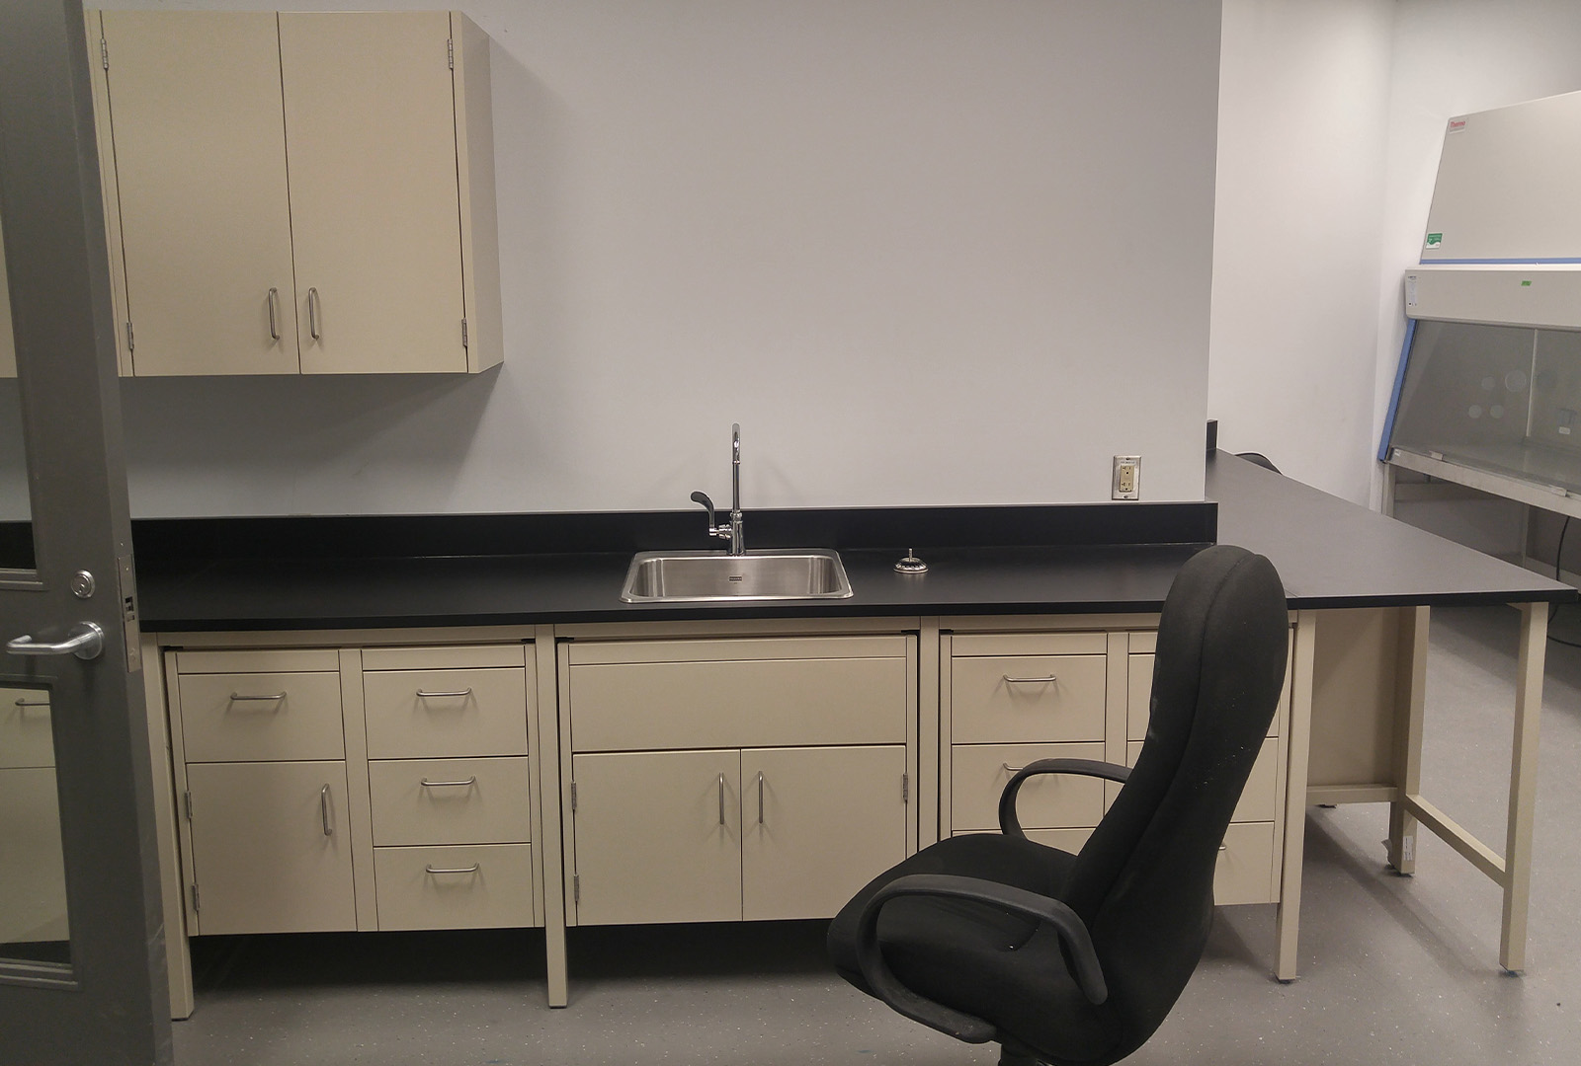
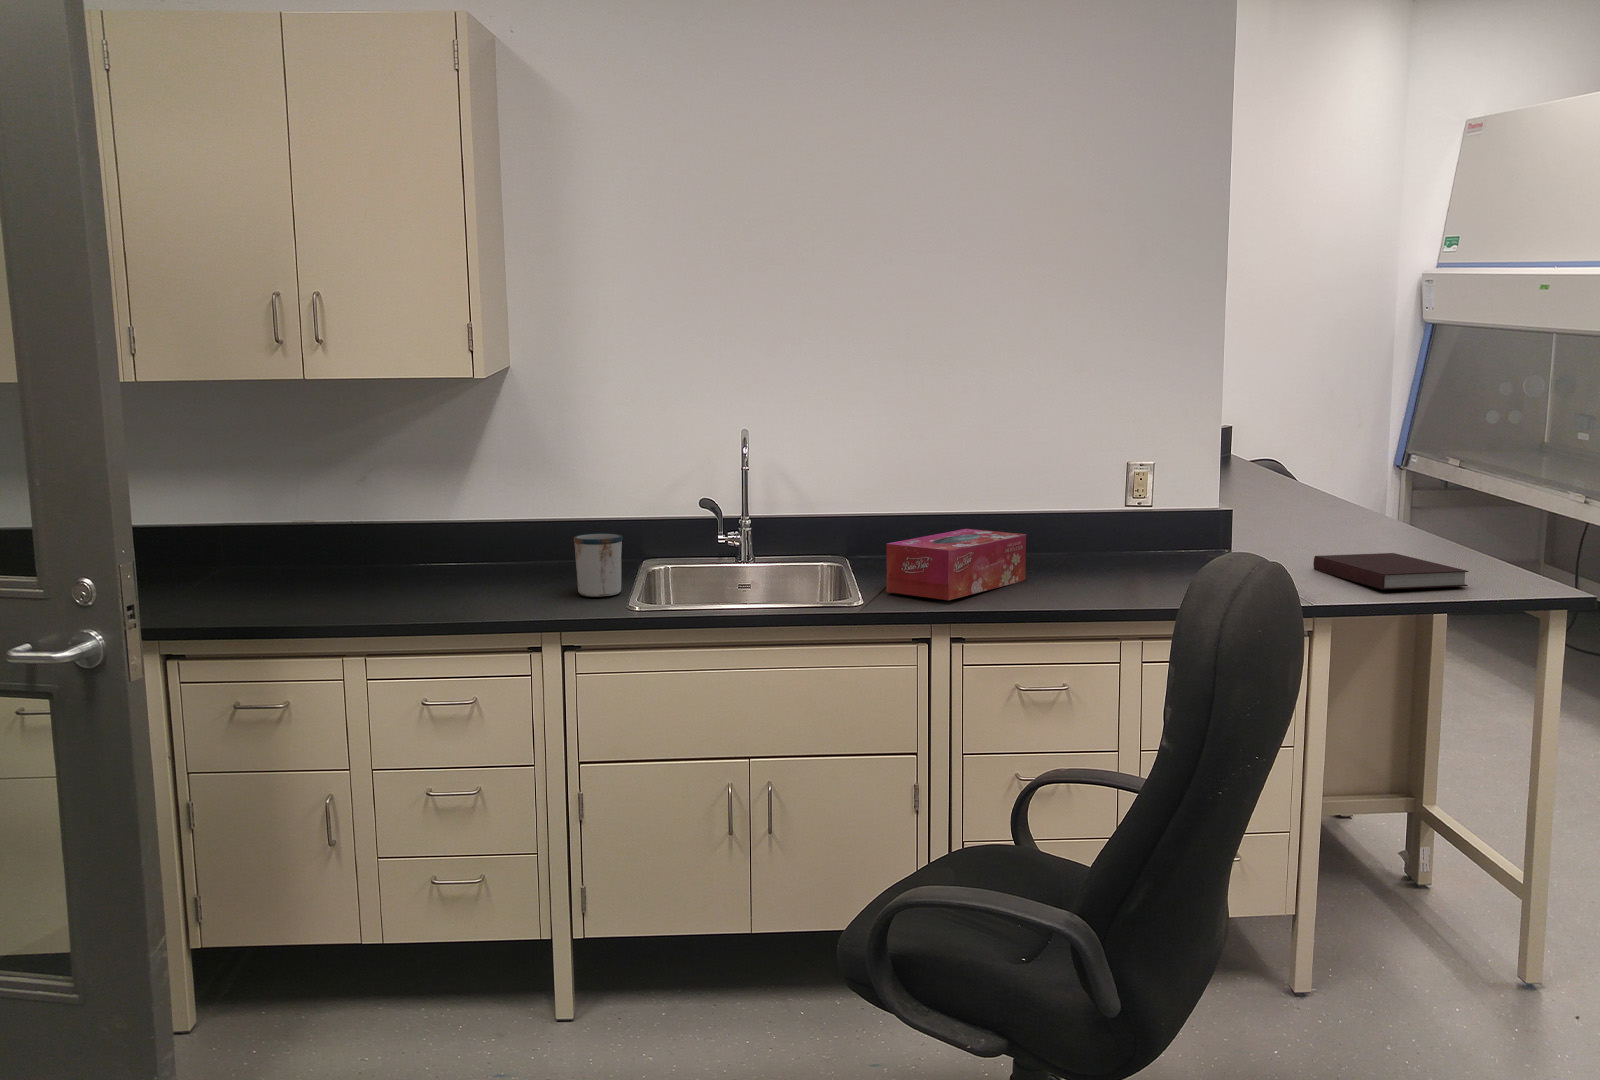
+ mug (598, 563)
+ notebook (1387, 570)
+ tissue box (957, 562)
